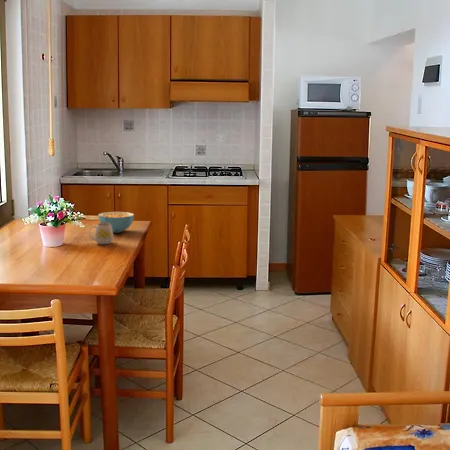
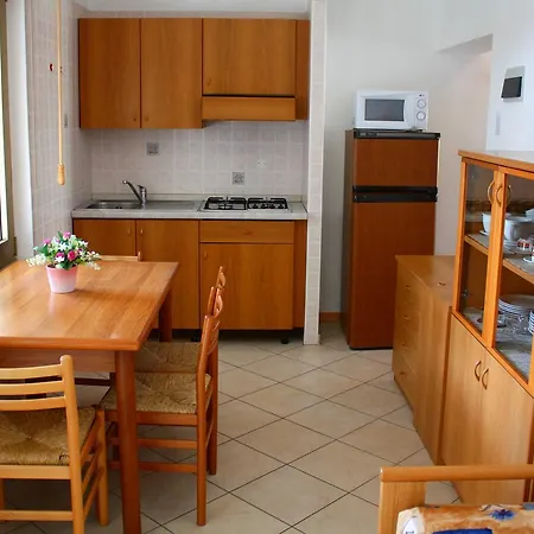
- cereal bowl (116, 223)
- mug (101, 233)
